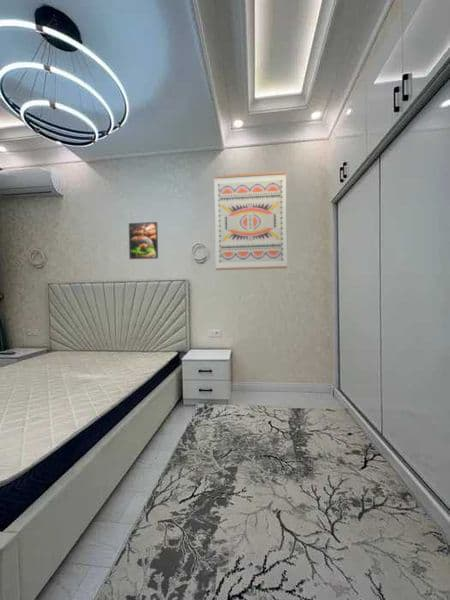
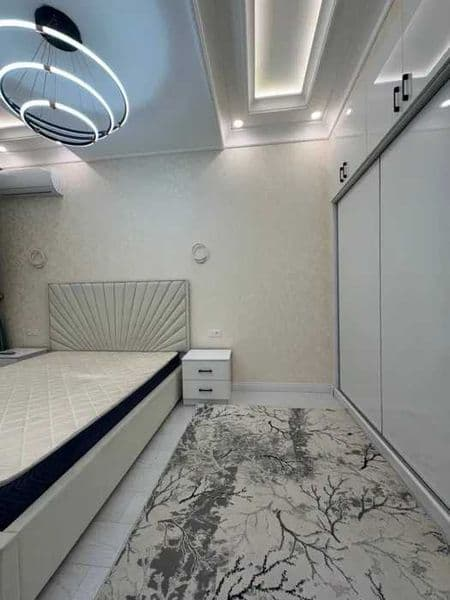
- wall art (250, 221)
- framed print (143, 240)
